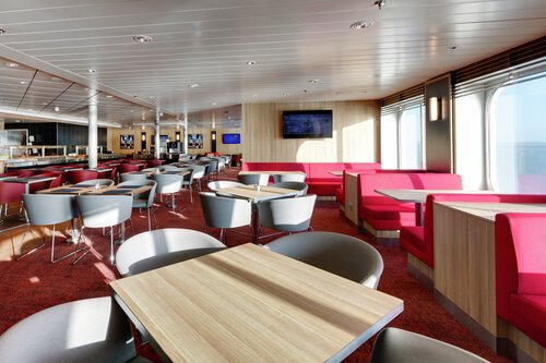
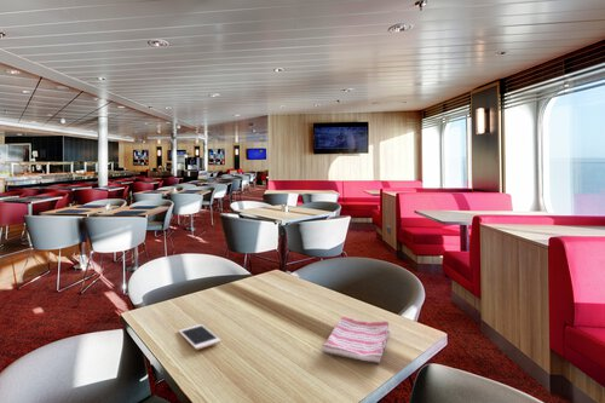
+ cell phone (198, 335)
+ dish towel (357, 335)
